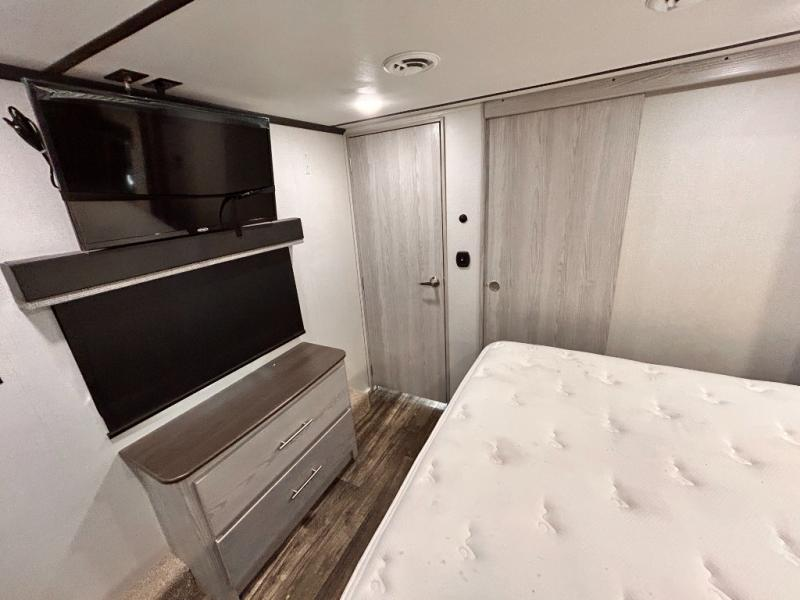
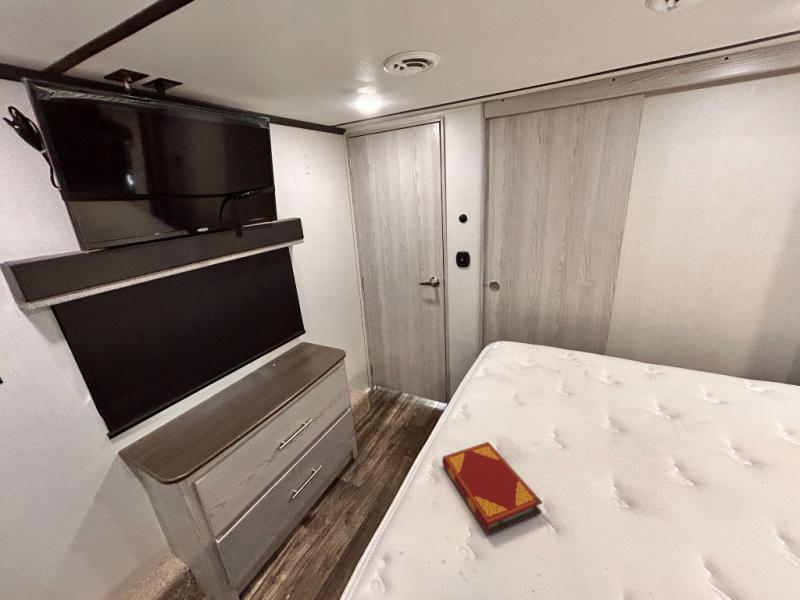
+ hardback book (487, 482)
